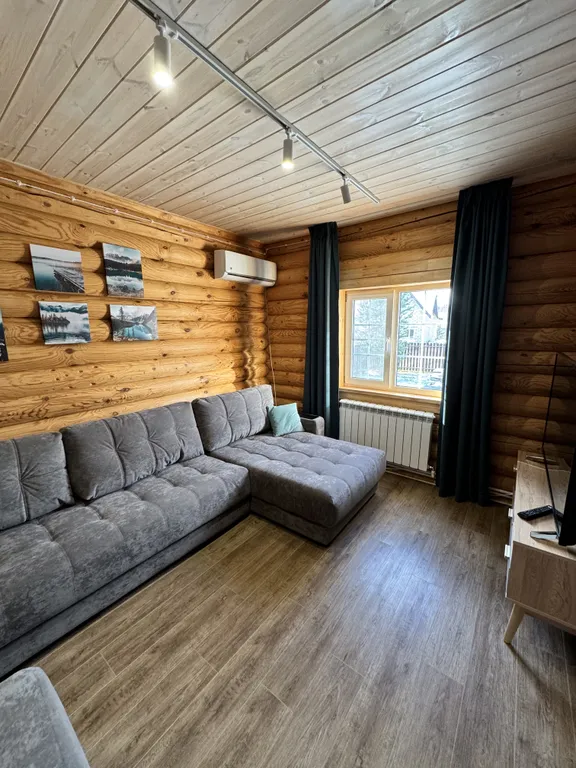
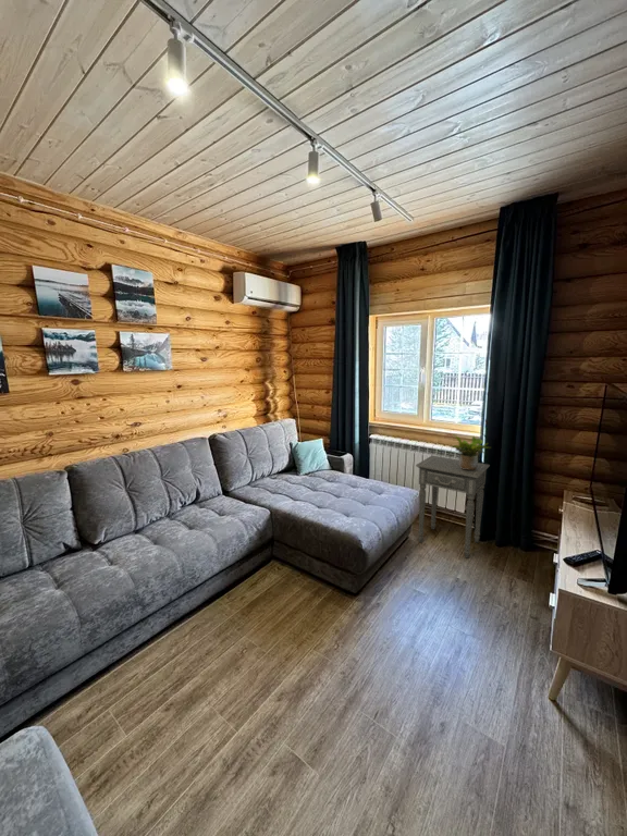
+ side table (437, 499)
+ potted plant (469, 452)
